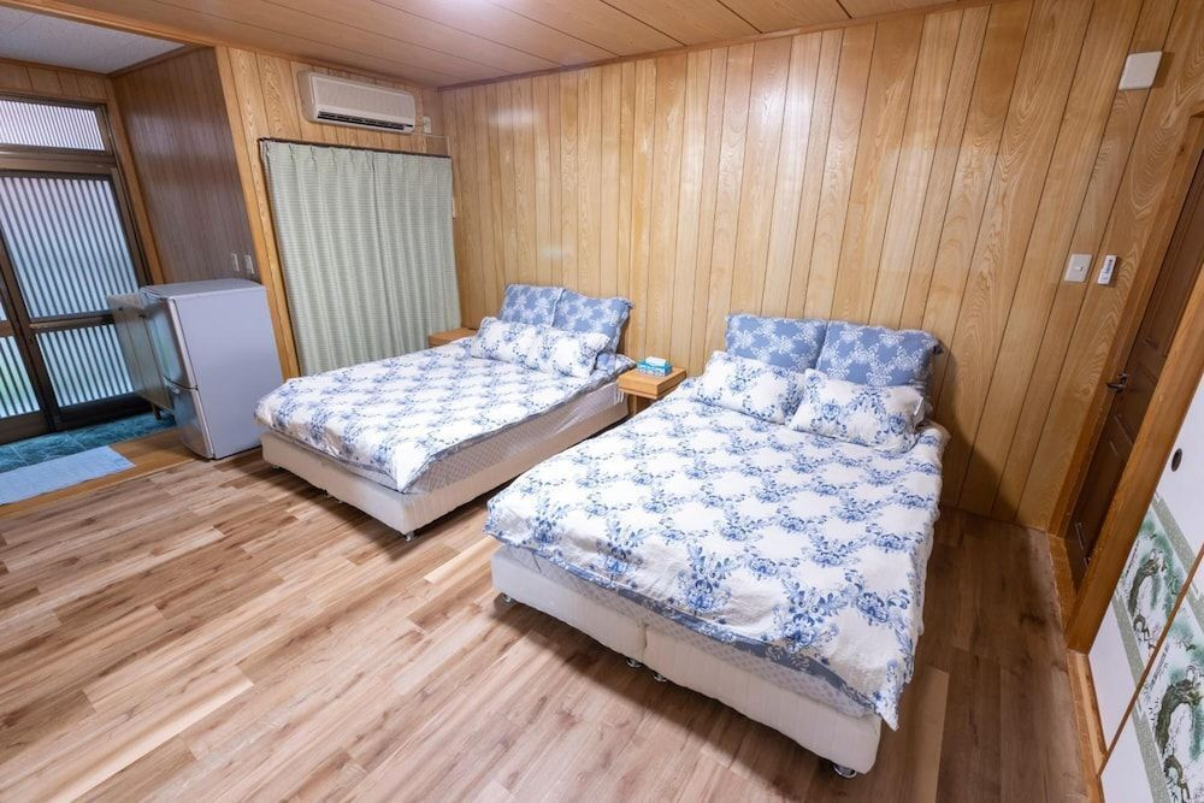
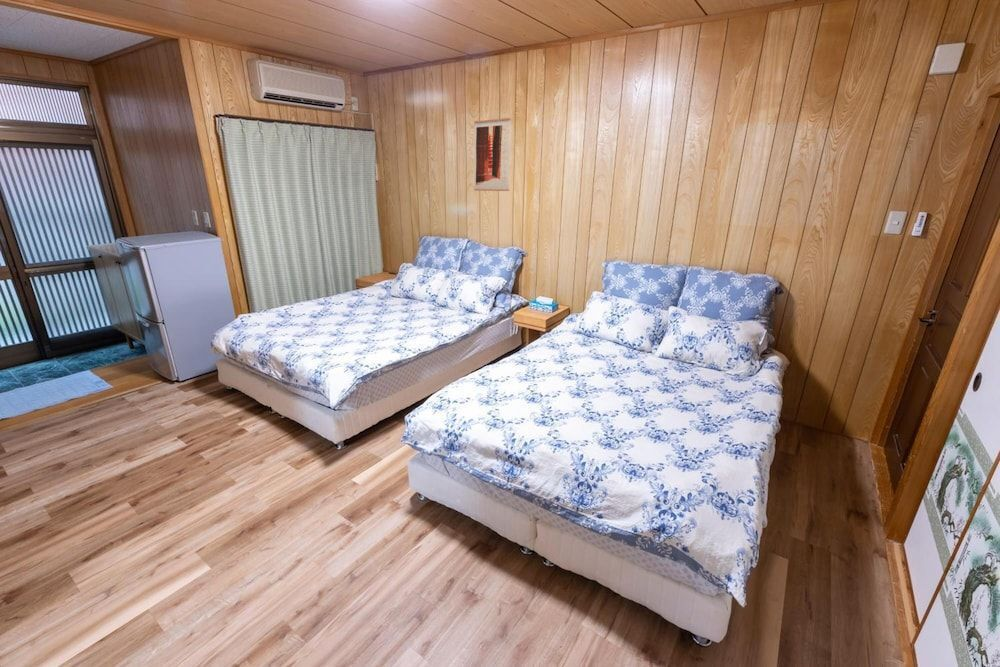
+ wall art (491, 156)
